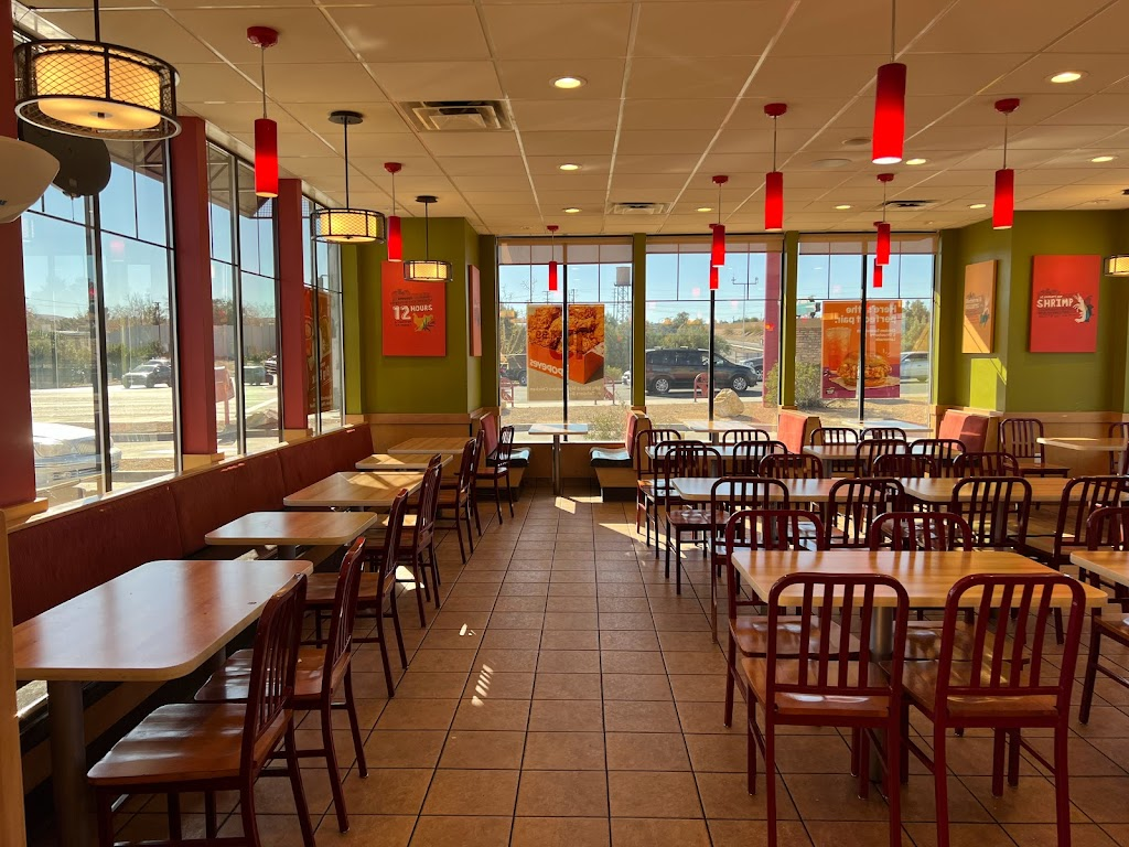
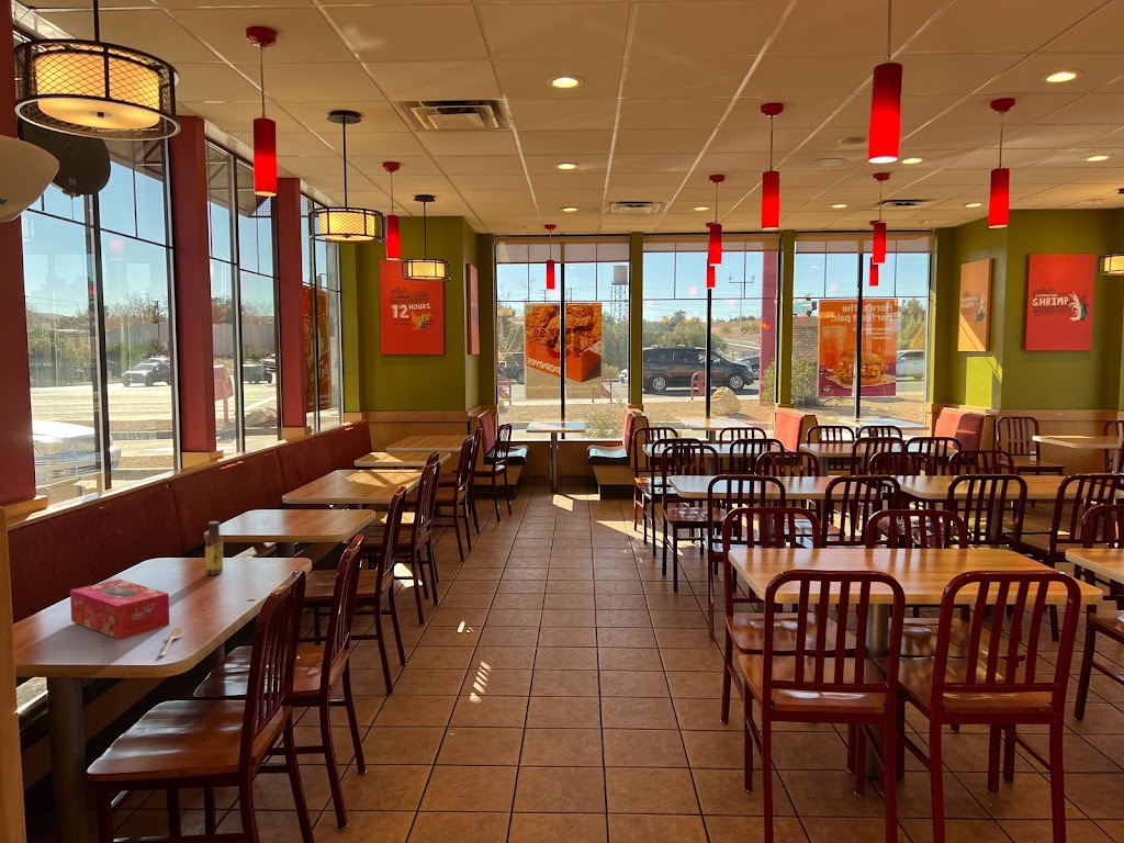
+ spoon (170, 640)
+ sauce bottle (213, 548)
+ tissue box (119, 607)
